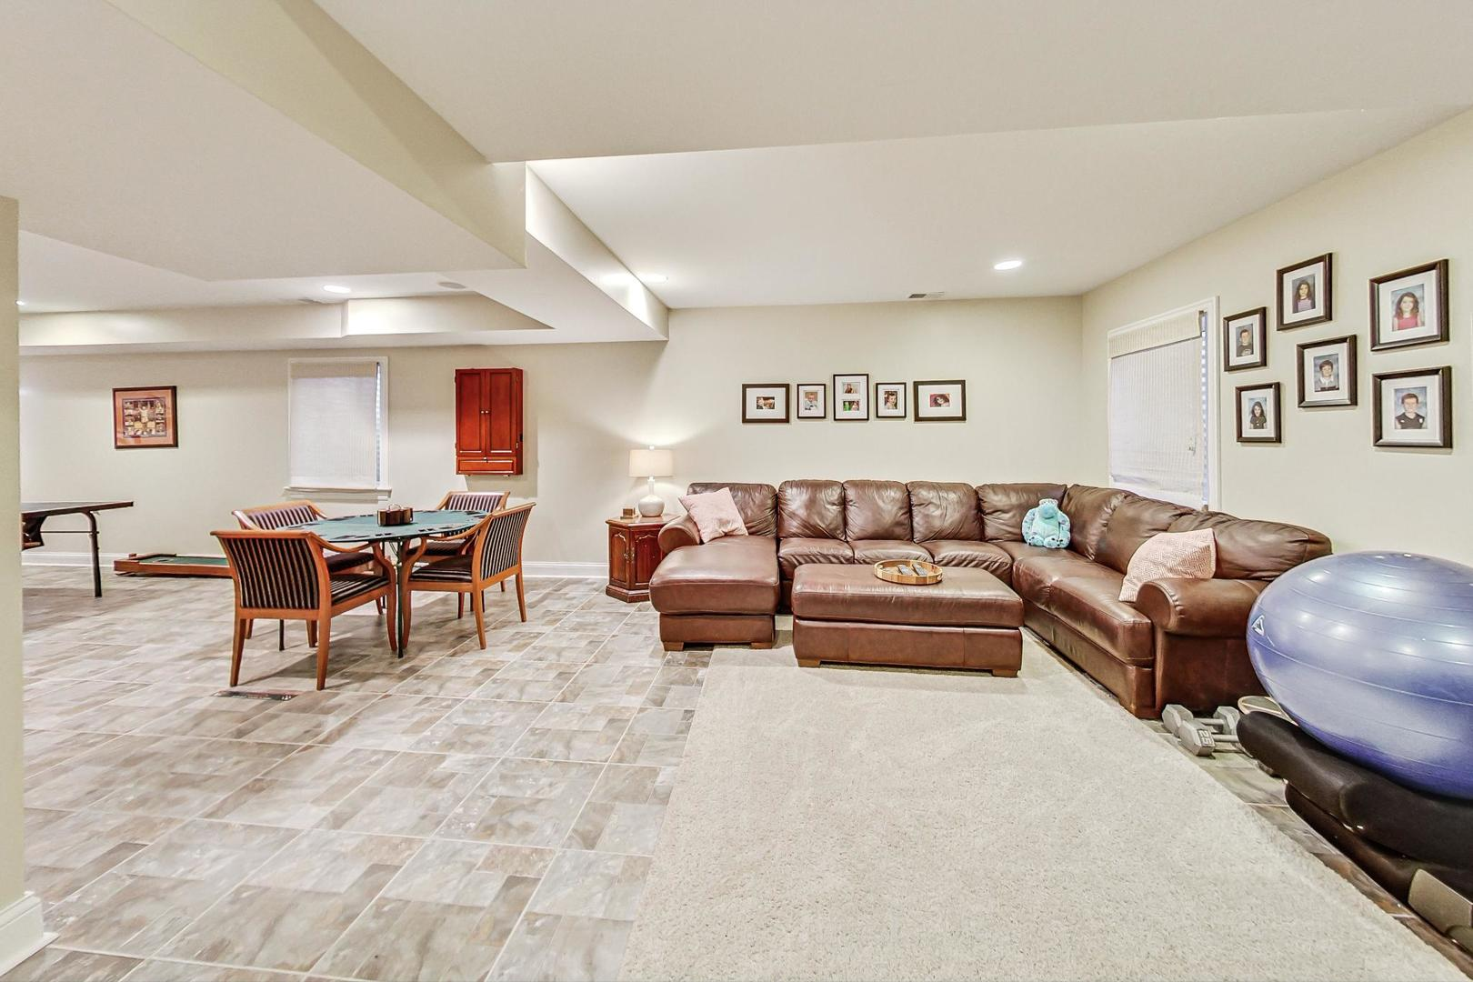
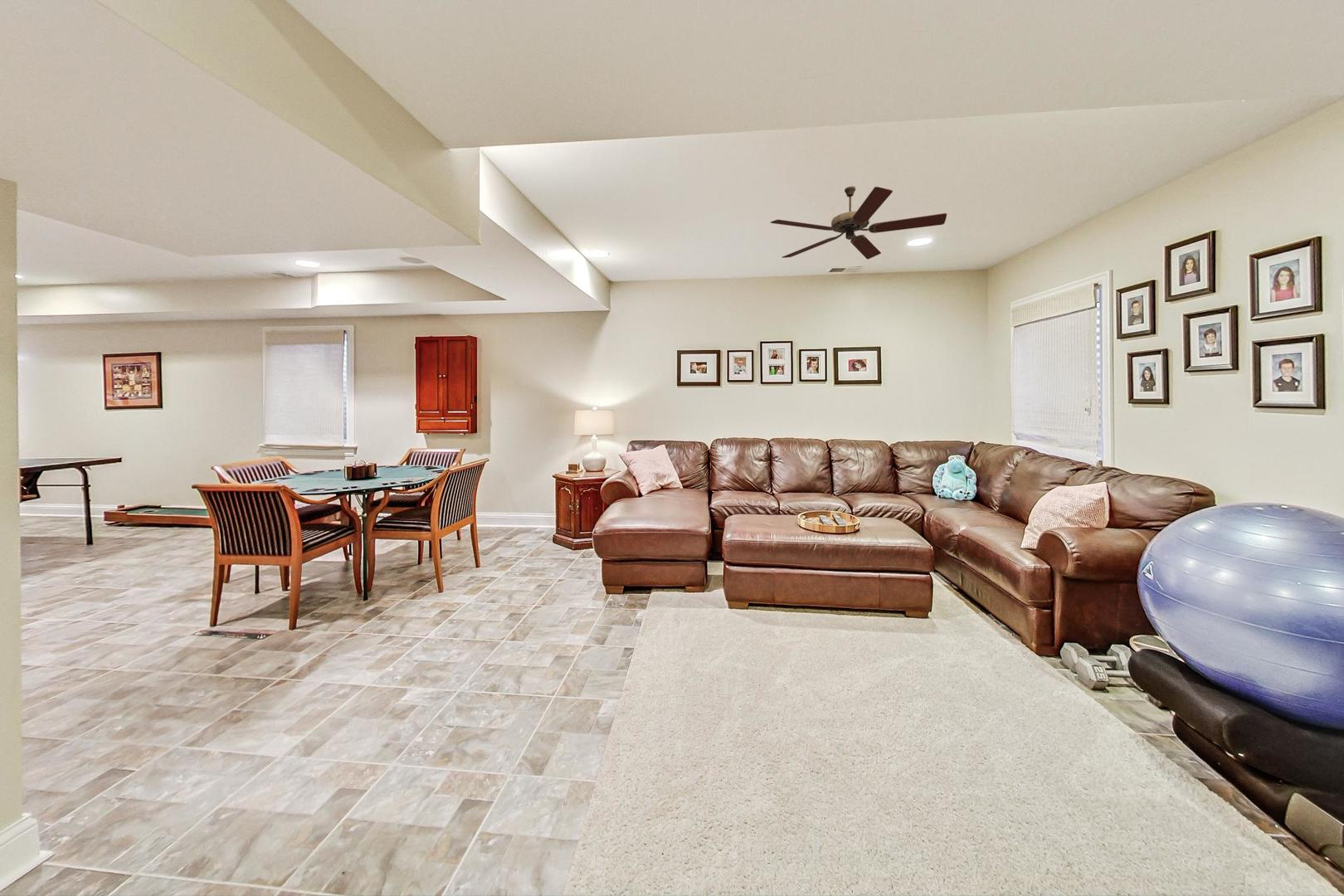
+ ceiling fan (856, 212)
